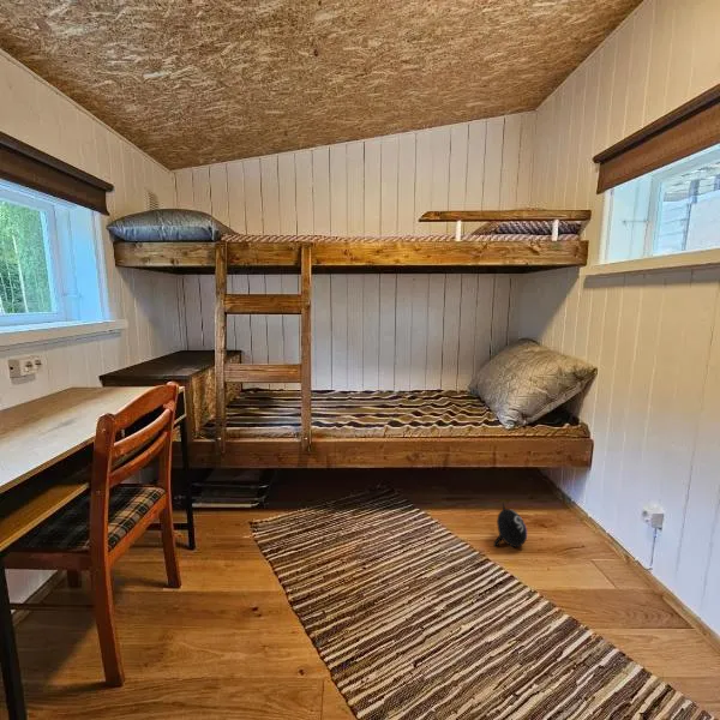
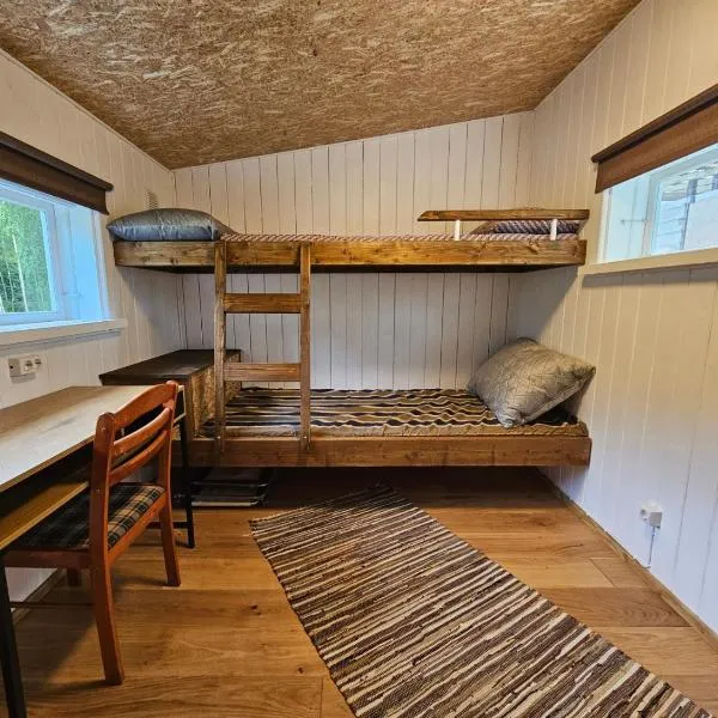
- plush toy (509, 523)
